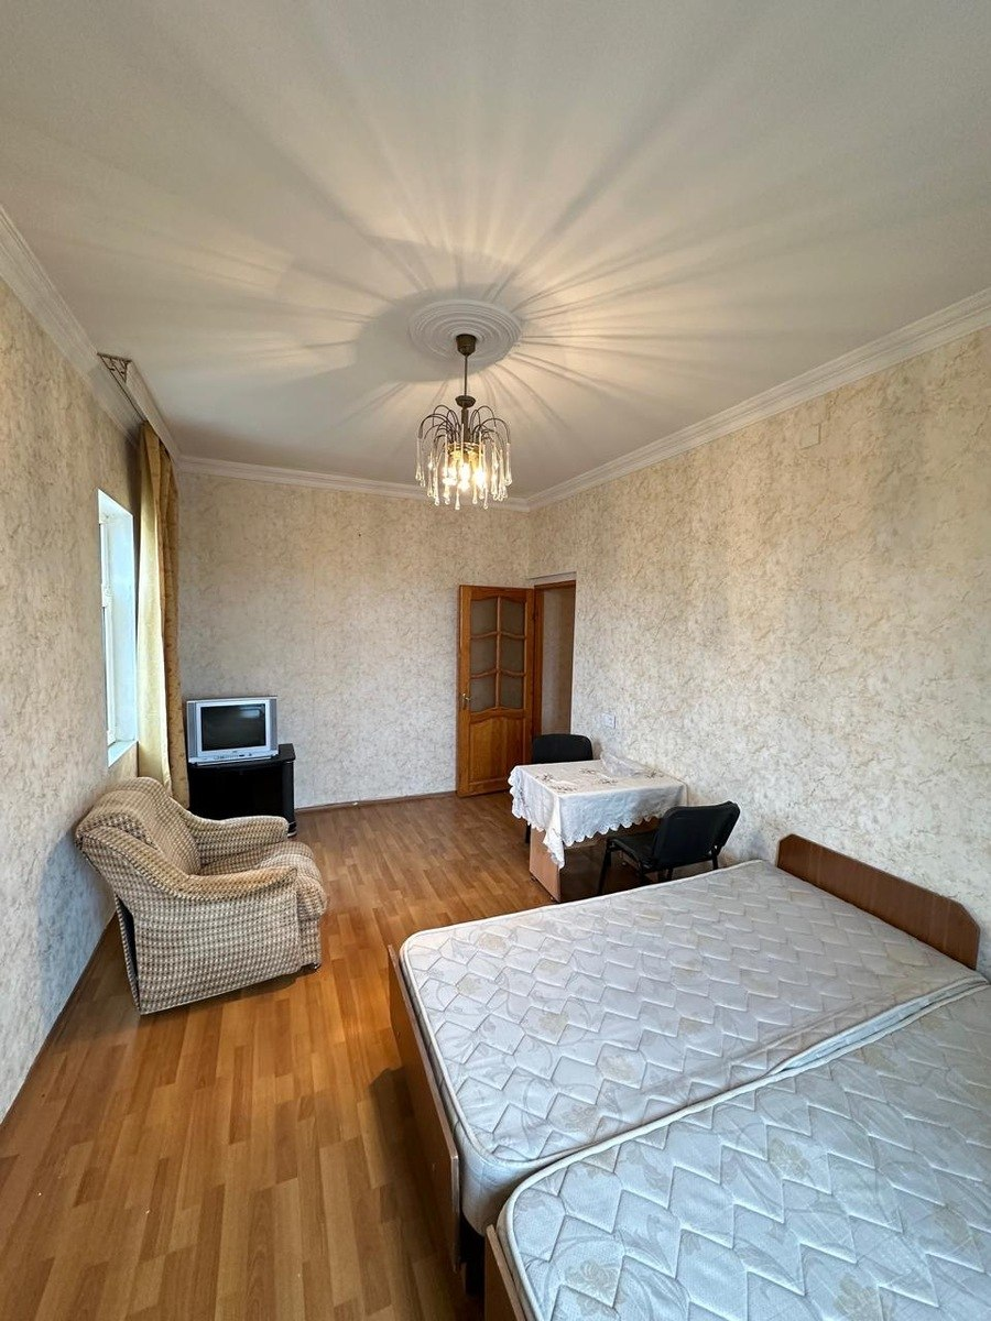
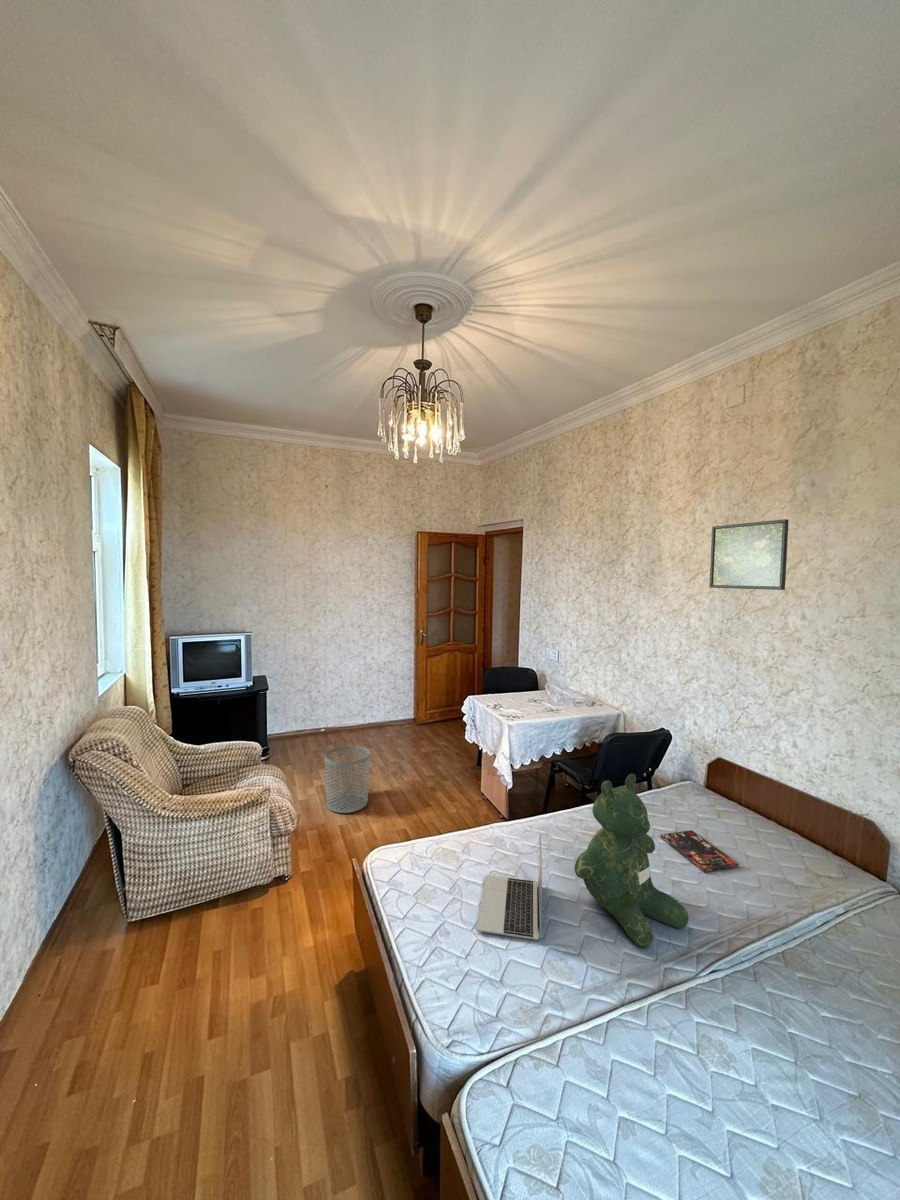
+ teddy bear (632, 849)
+ laptop (511, 878)
+ book (697, 849)
+ waste bin (347, 778)
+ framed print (746, 556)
